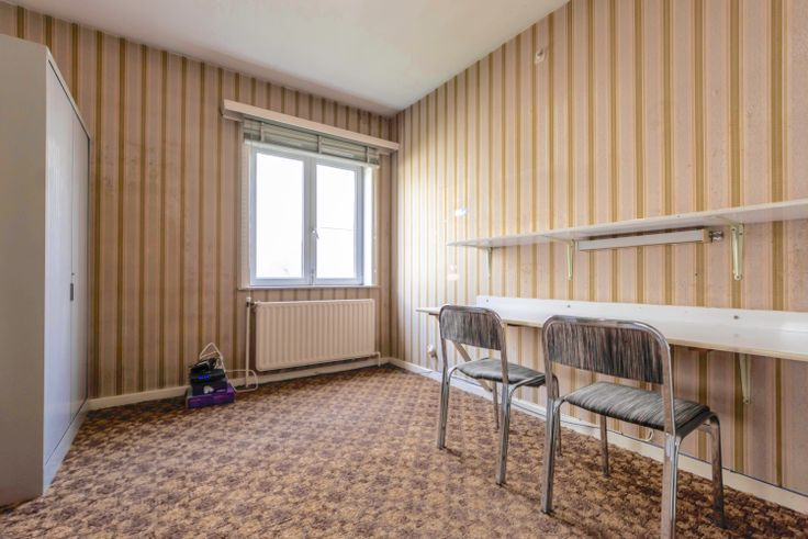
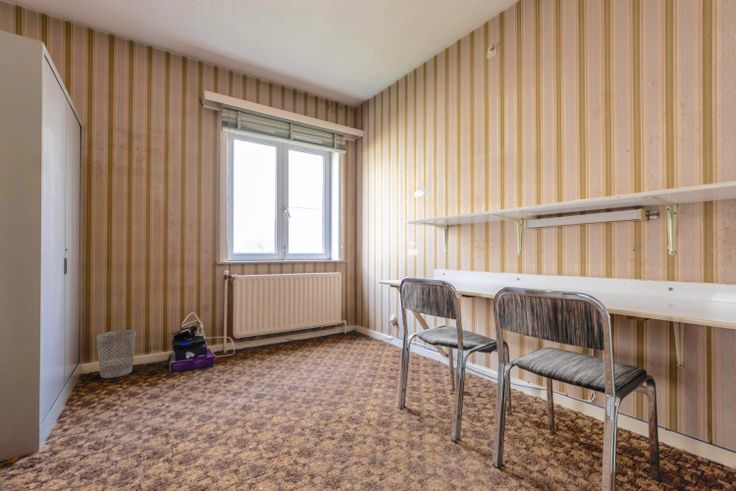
+ wastebasket (116, 353)
